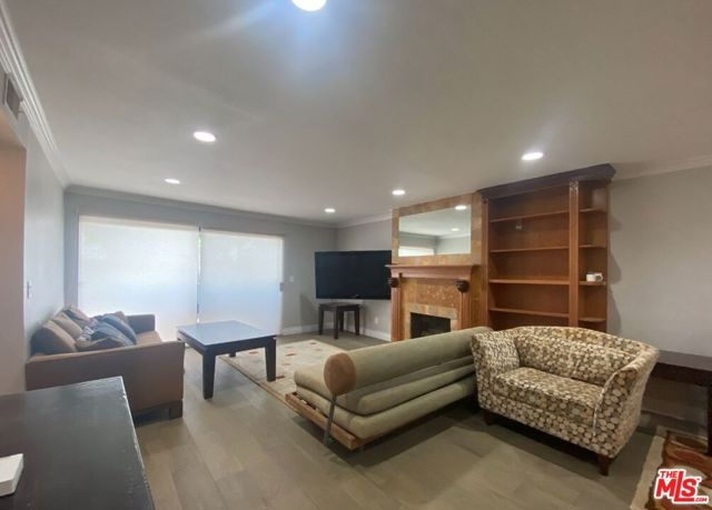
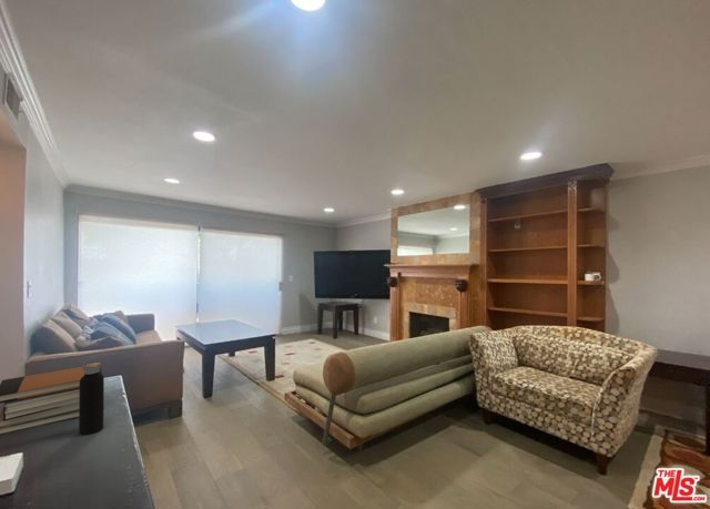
+ water bottle (91, 394)
+ book stack (53, 396)
